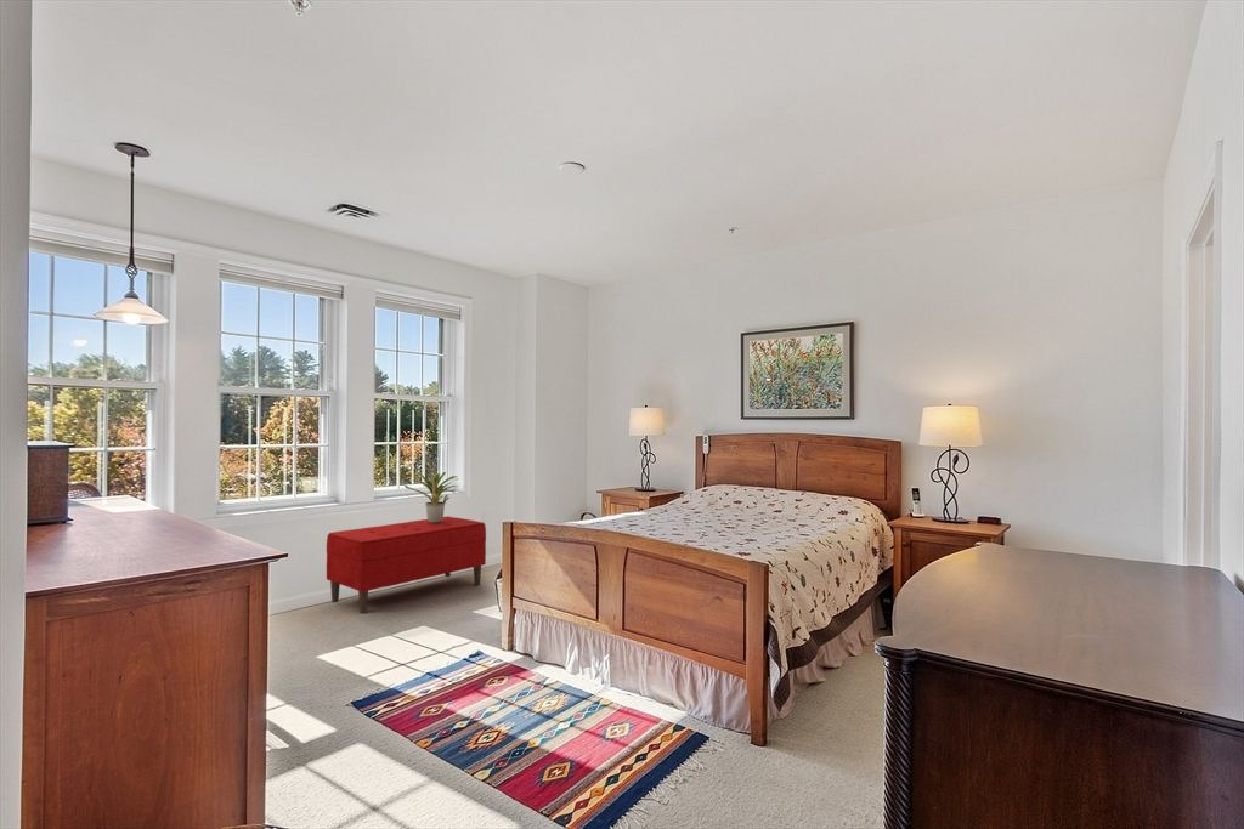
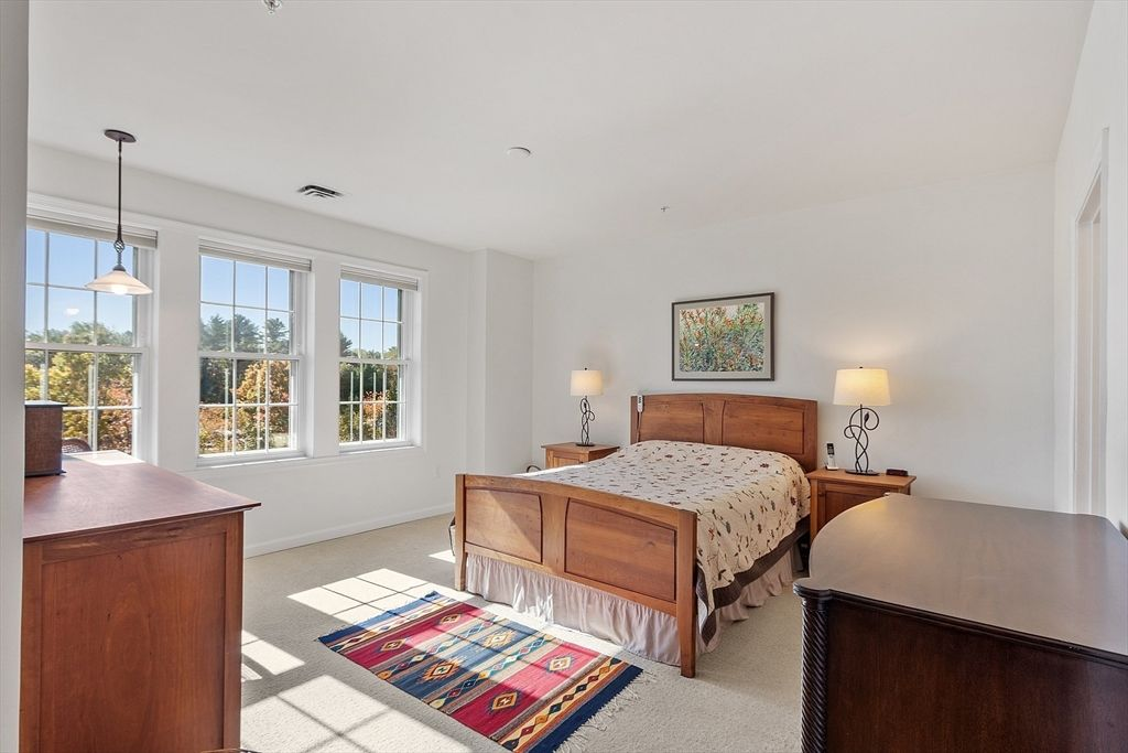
- bench (409, 560)
- potted plant (435, 496)
